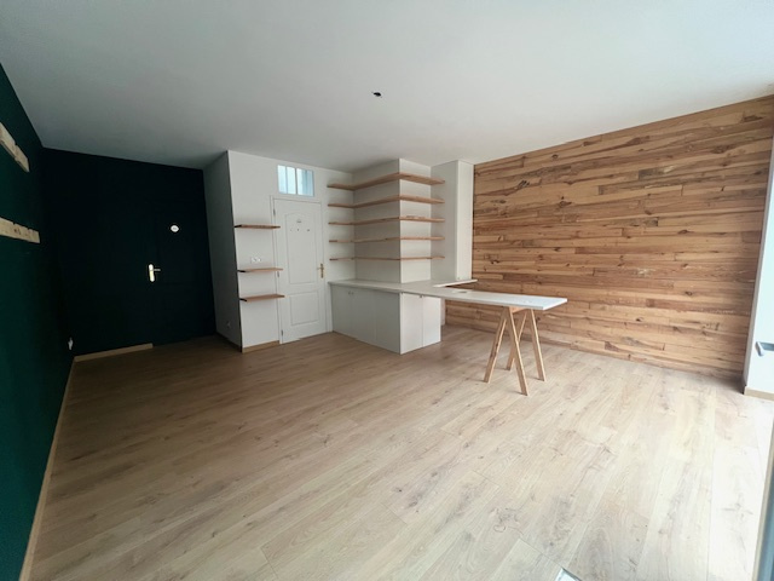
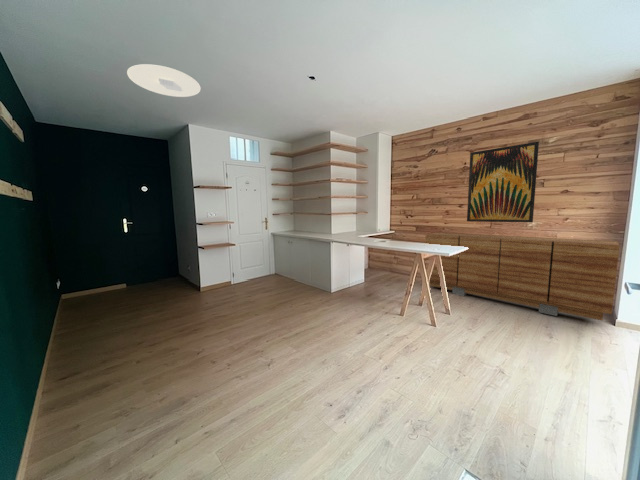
+ sideboard (503, 269)
+ wall art (499, 185)
+ ceiling light (165, 79)
